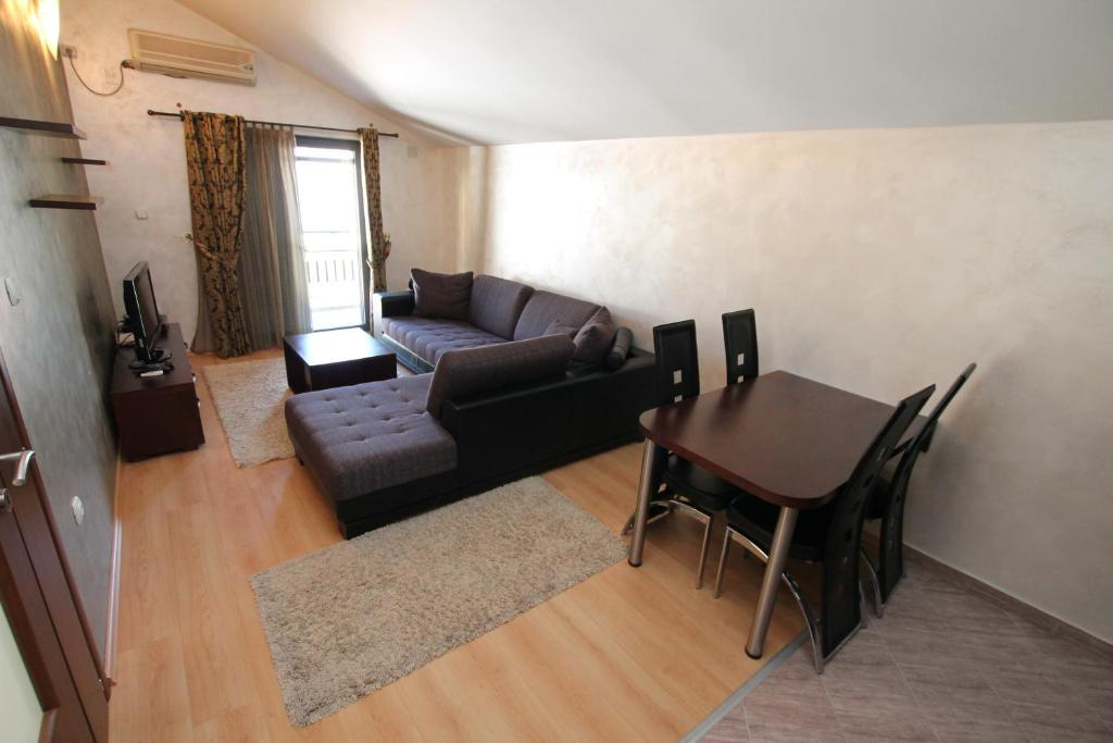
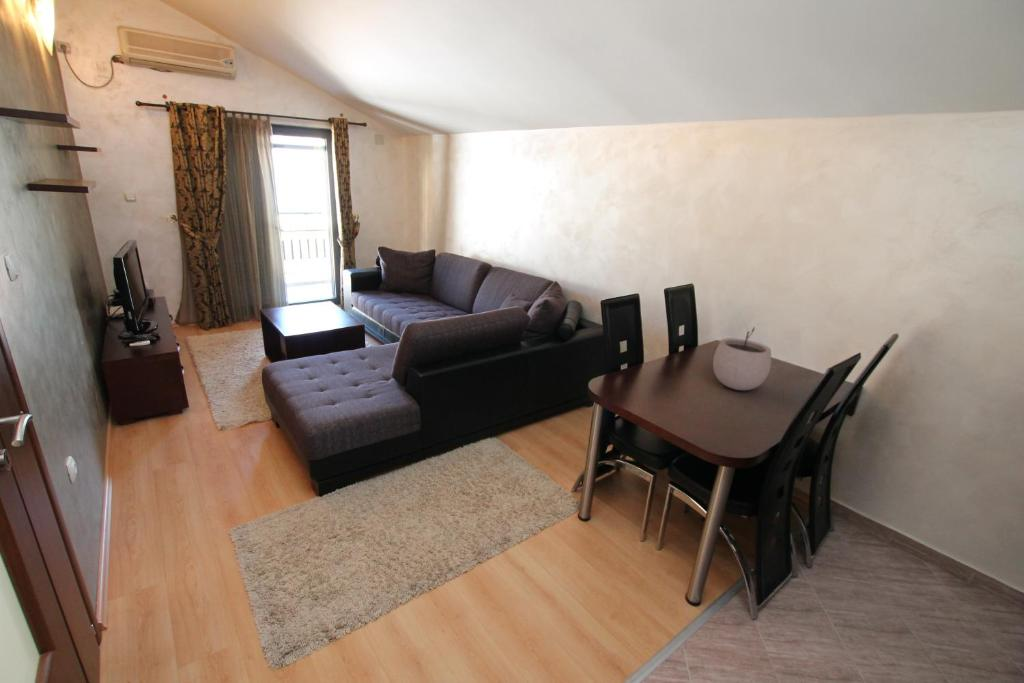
+ plant pot (742, 357)
